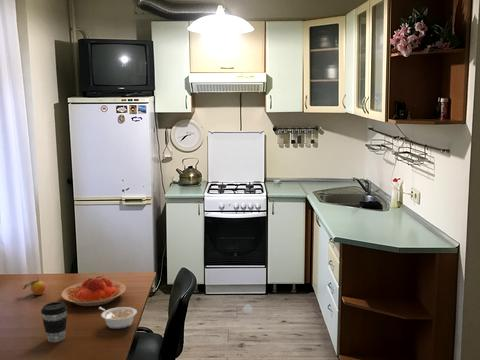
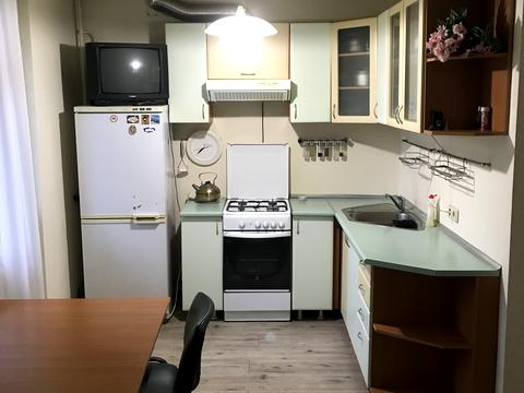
- plate (93, 287)
- legume (118, 317)
- coffee cup (55, 322)
- fruit (33, 285)
